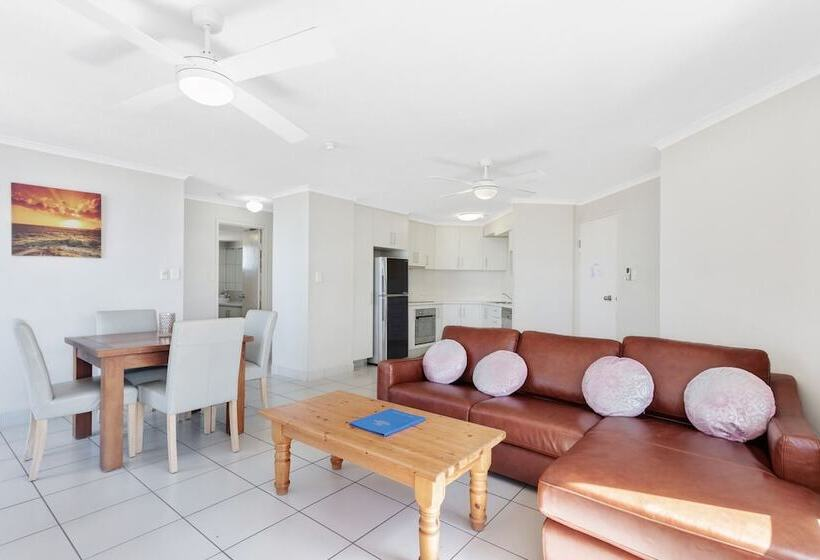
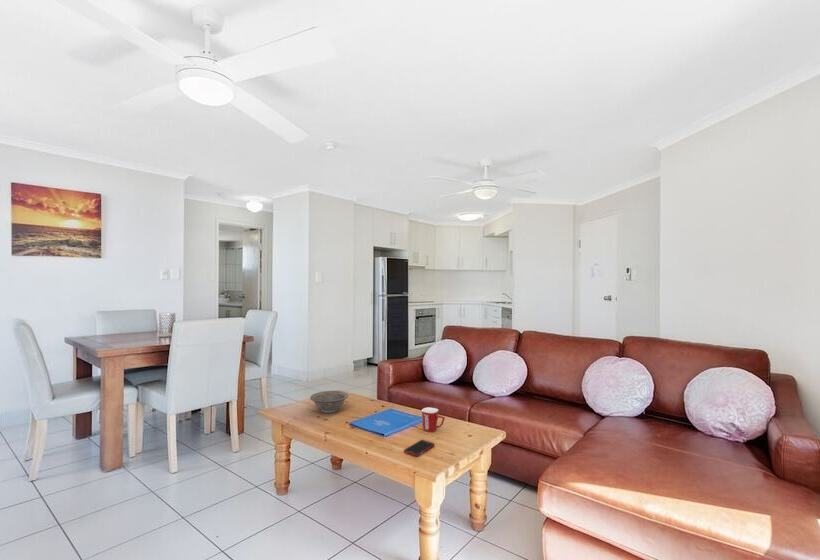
+ cell phone (419, 447)
+ decorative bowl (329, 403)
+ mug (433, 420)
